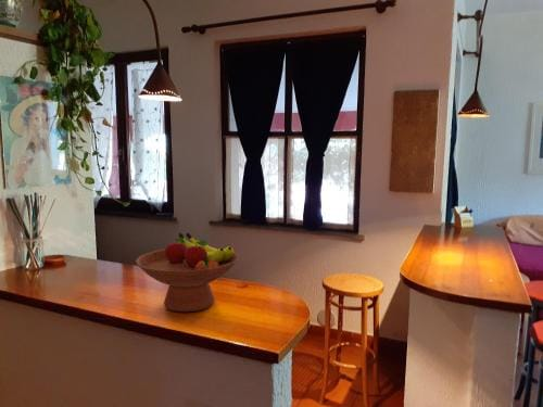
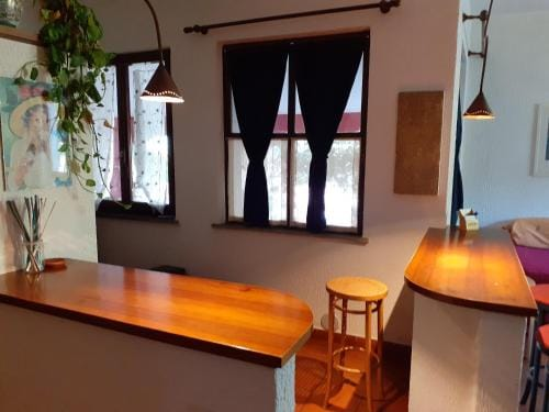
- fruit bowl (189, 271)
